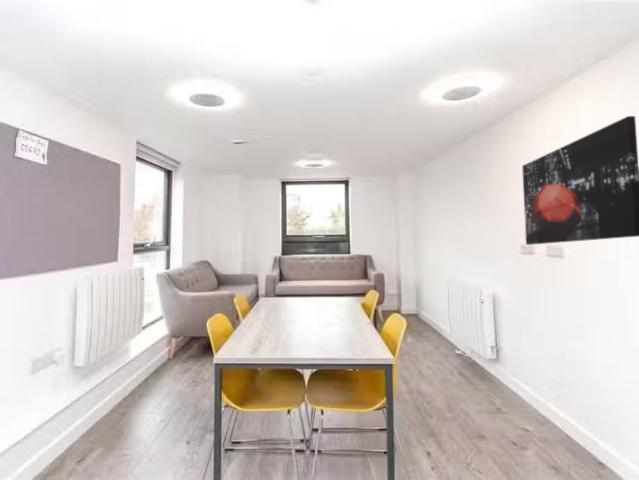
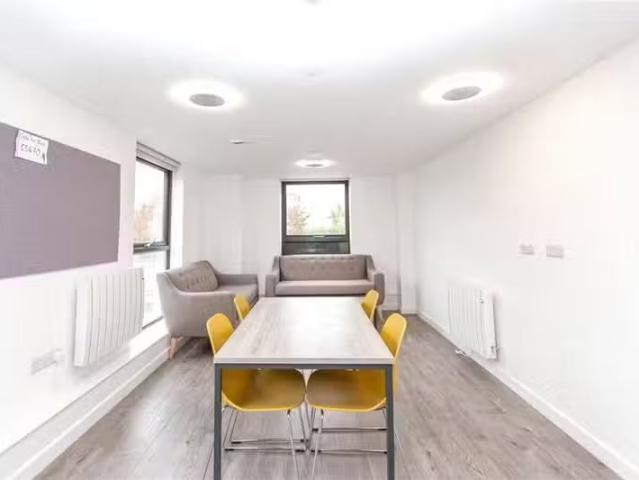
- wall art (569, 193)
